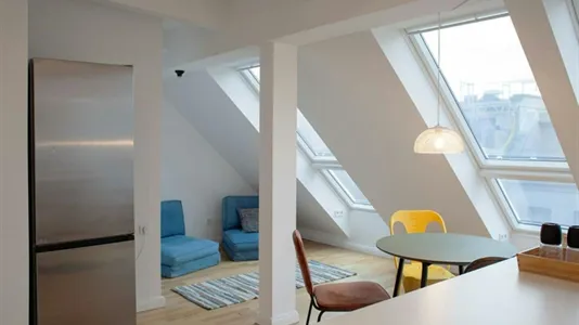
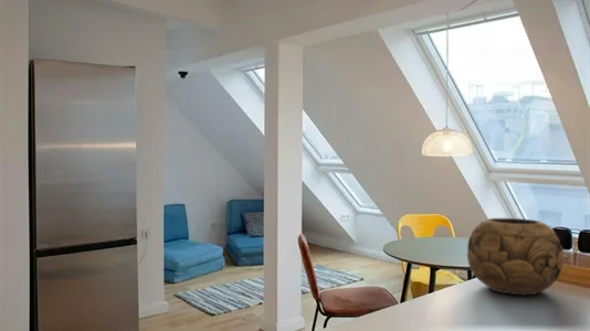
+ decorative bowl (513, 255)
